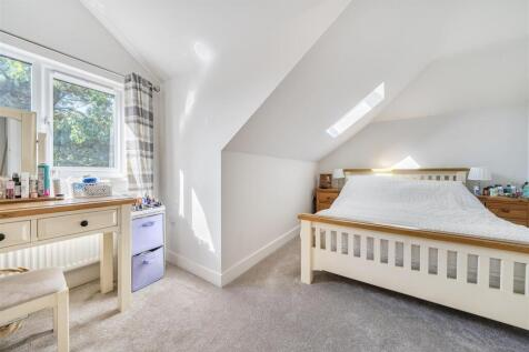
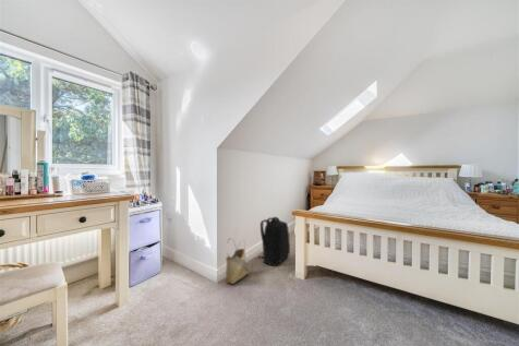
+ backpack (273, 237)
+ woven basket (236, 258)
